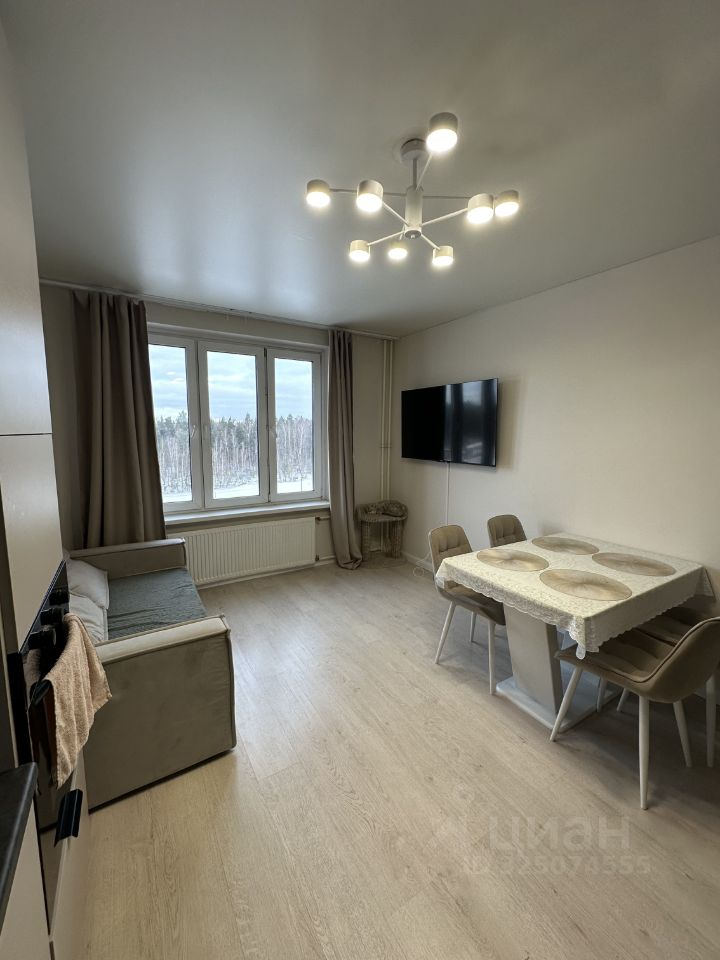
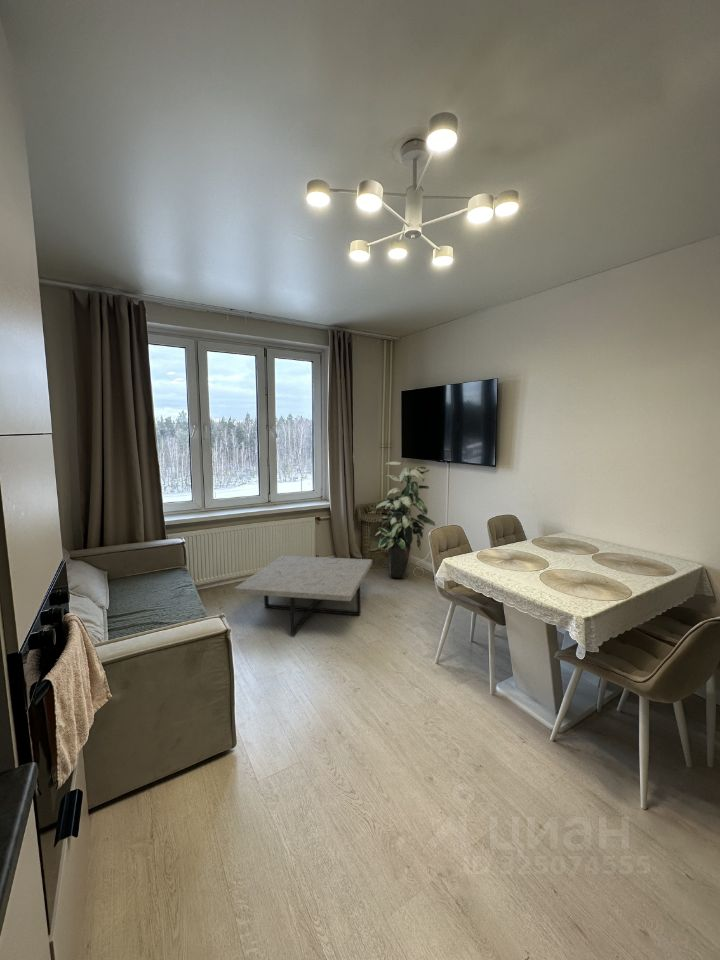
+ coffee table (311, 591)
+ indoor plant (401, 519)
